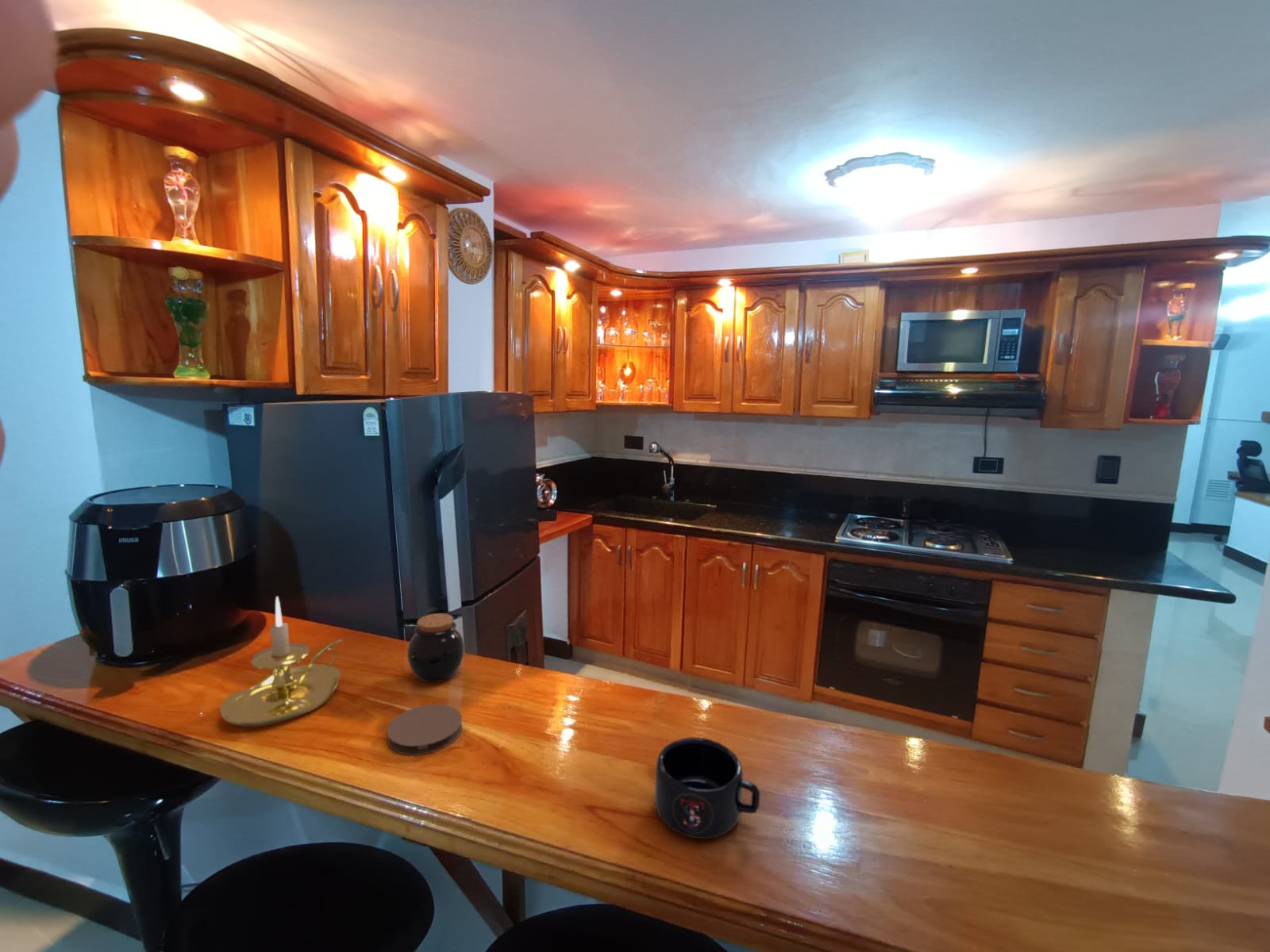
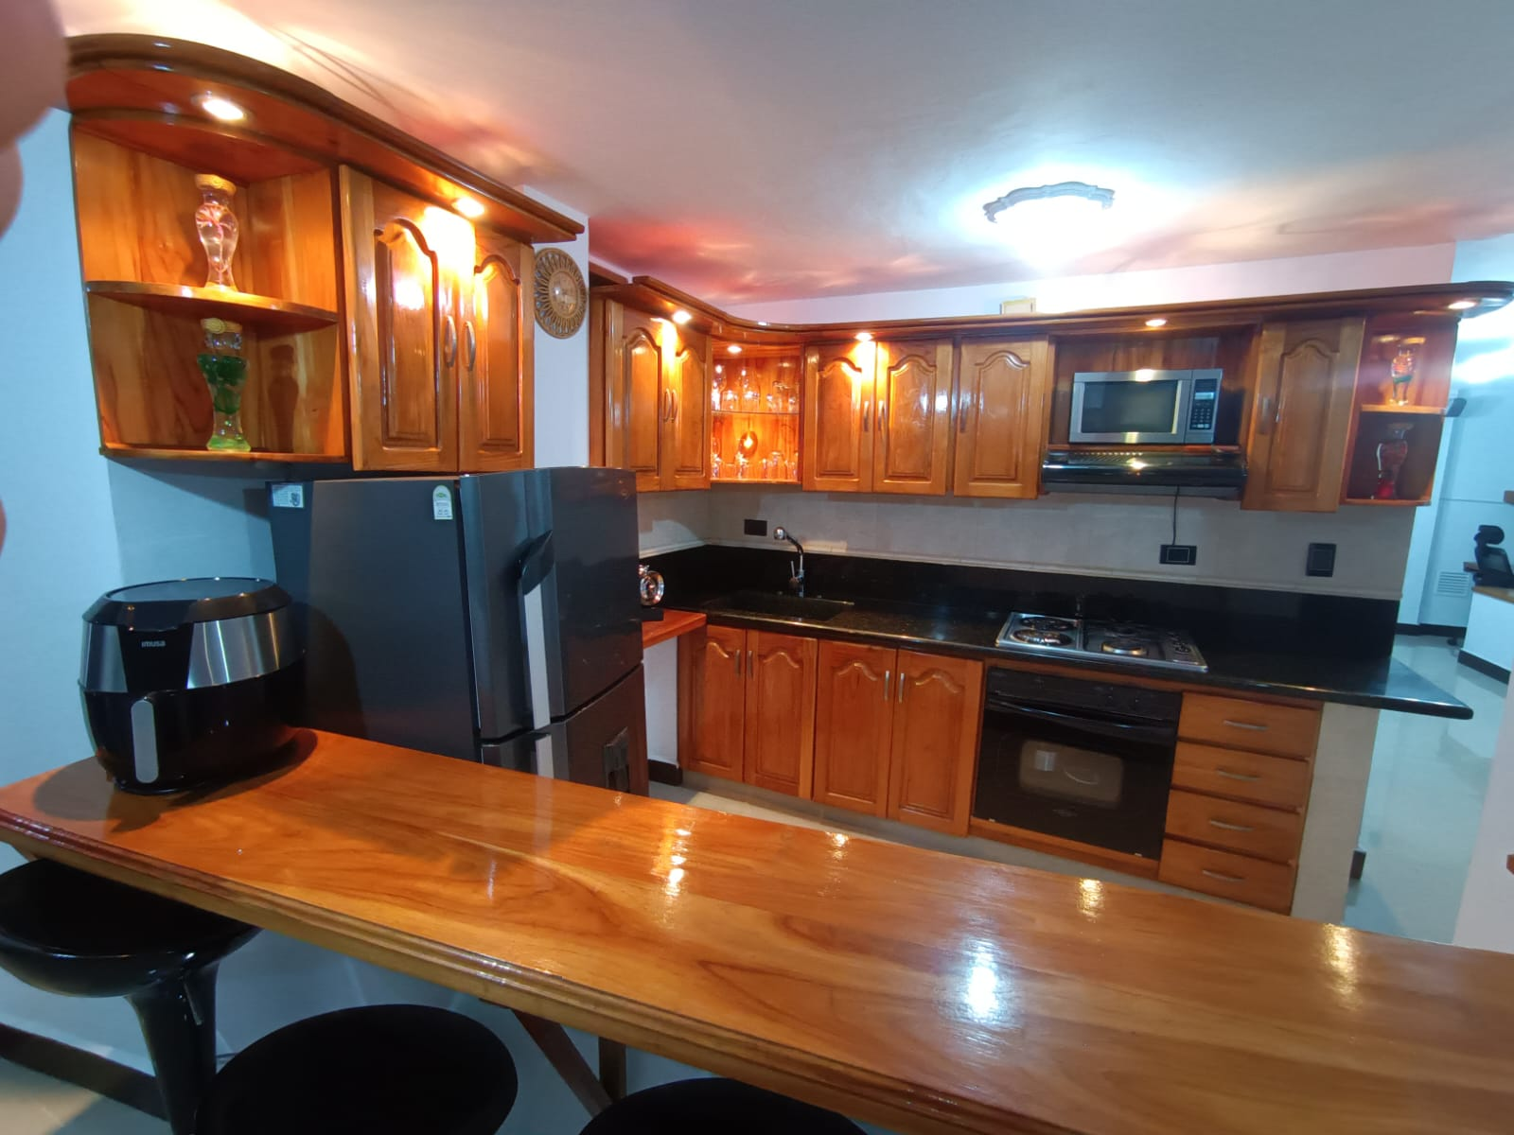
- coaster (425, 727)
- candle holder (288, 646)
- mug (706, 788)
- jar (436, 647)
